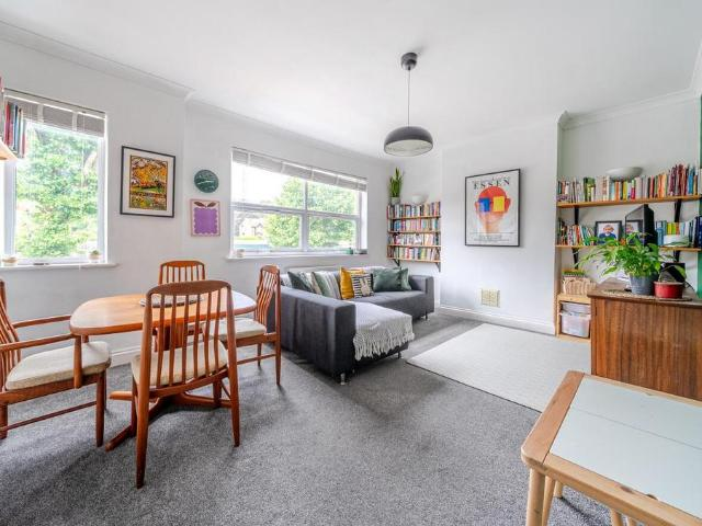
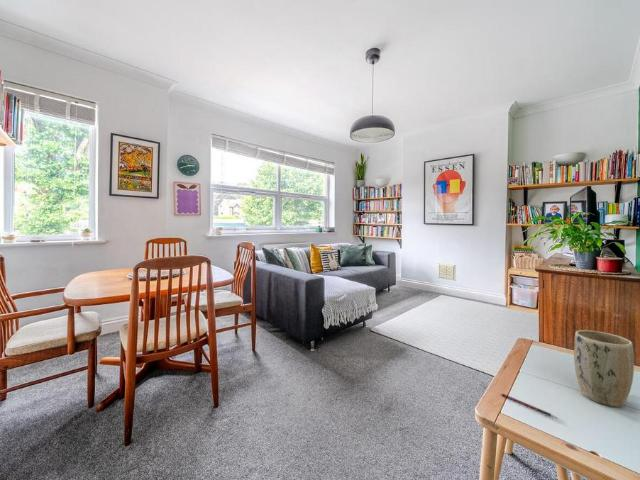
+ plant pot (602, 367)
+ pen (527, 405)
